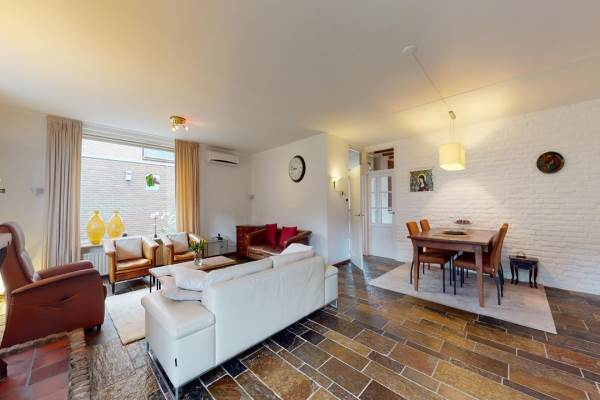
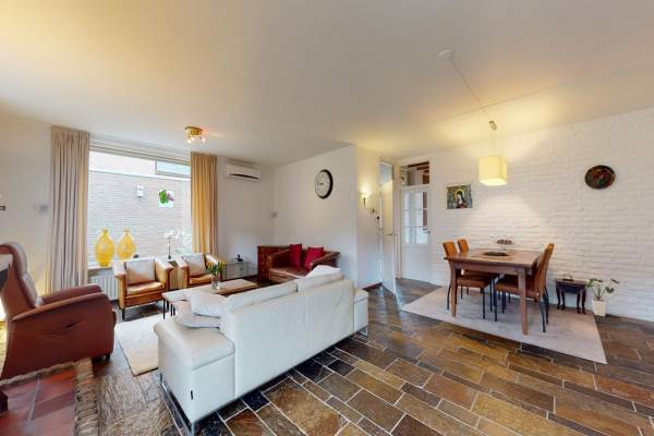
+ house plant (601, 296)
